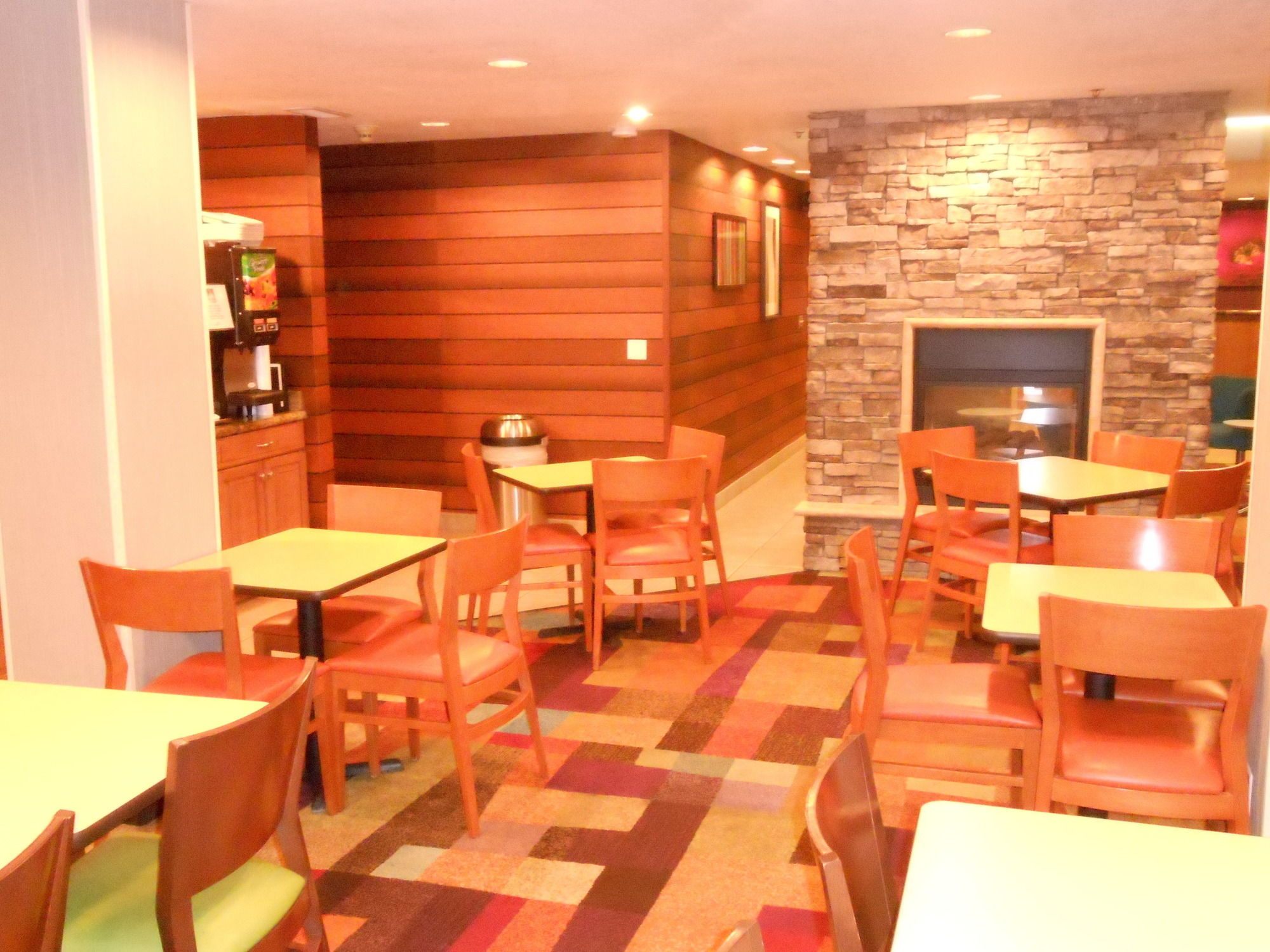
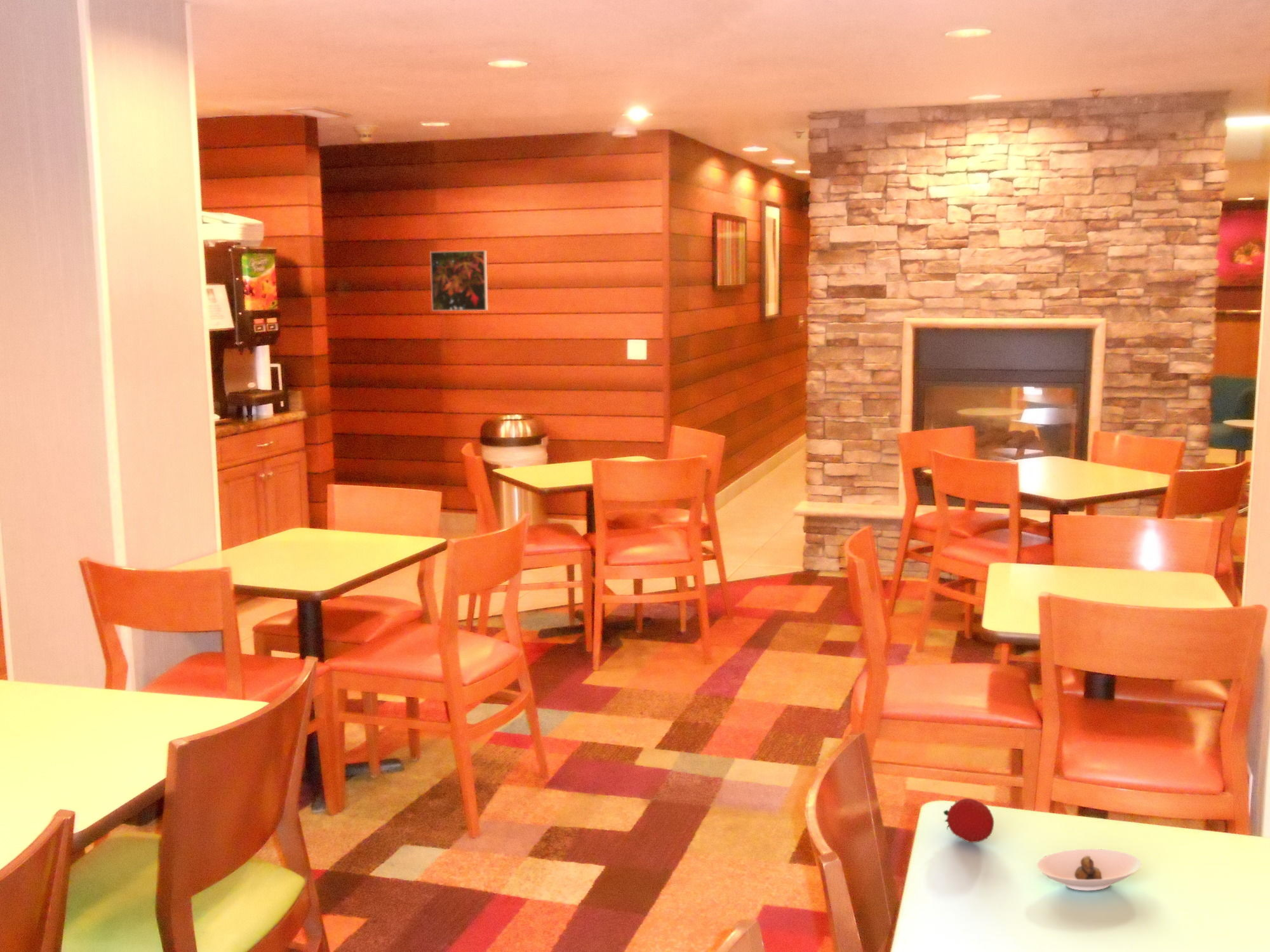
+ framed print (459, 281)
+ saucer (1088, 871)
+ fruit (971, 821)
